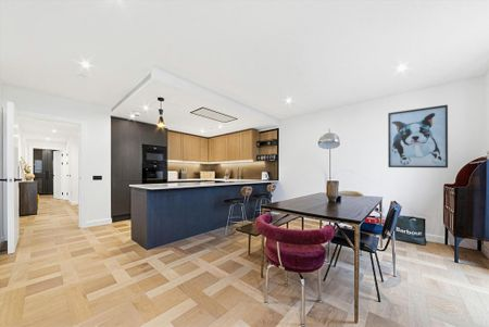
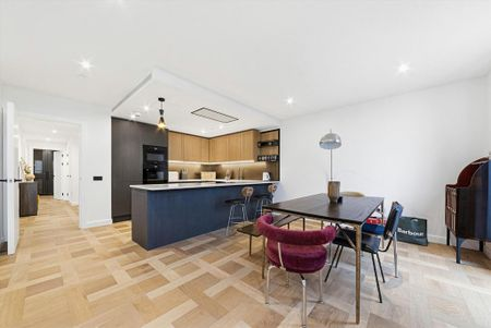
- wall art (415, 138)
